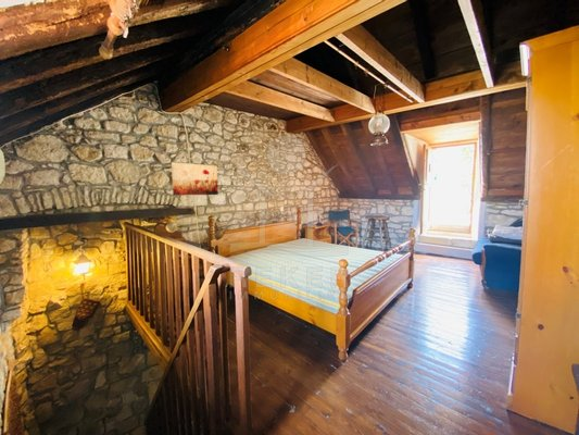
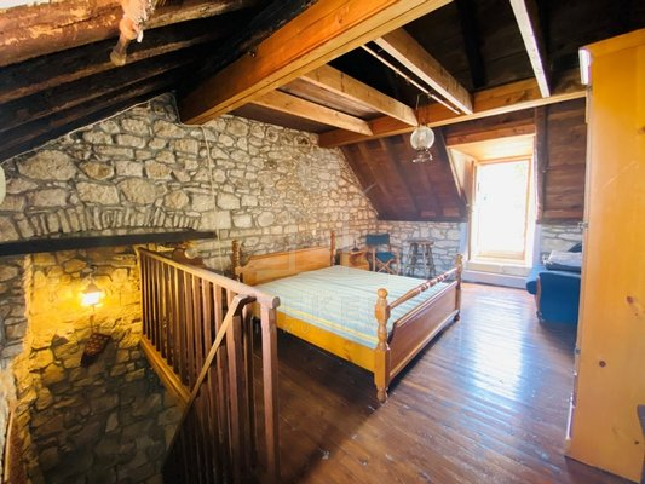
- wall art (196, 179)
